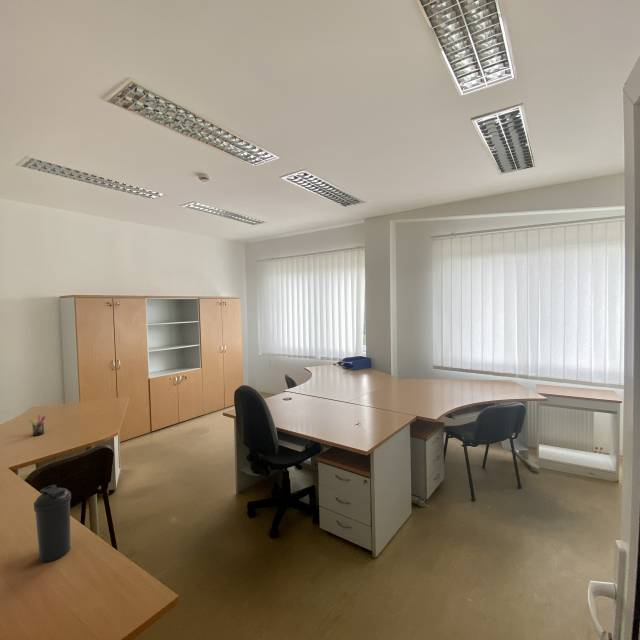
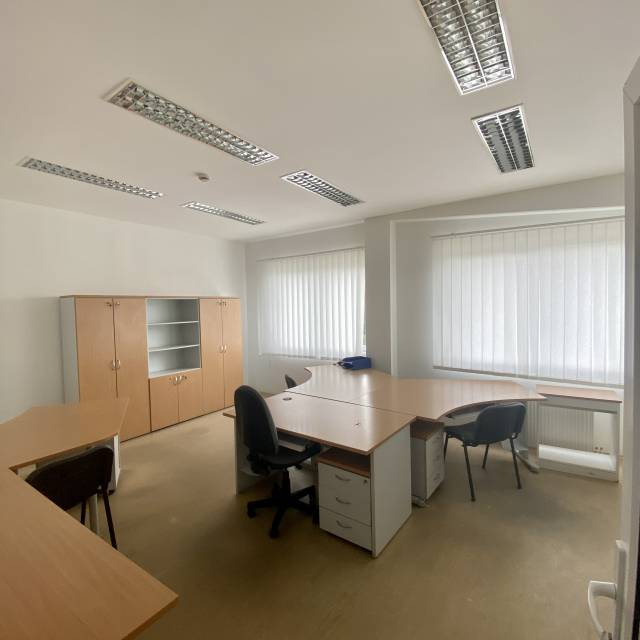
- pen holder (37, 425)
- water bottle (53, 521)
